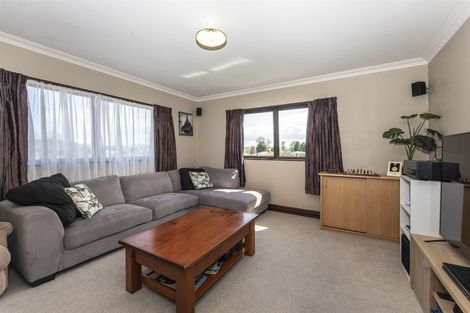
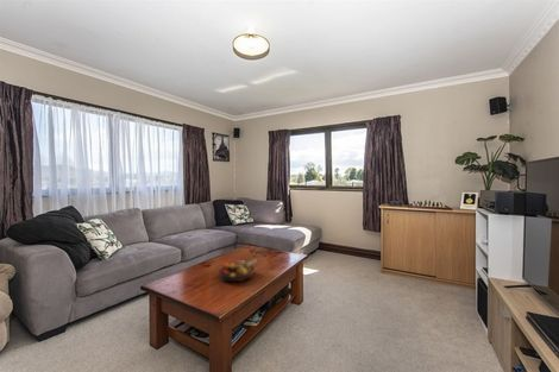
+ fruit bowl (237, 267)
